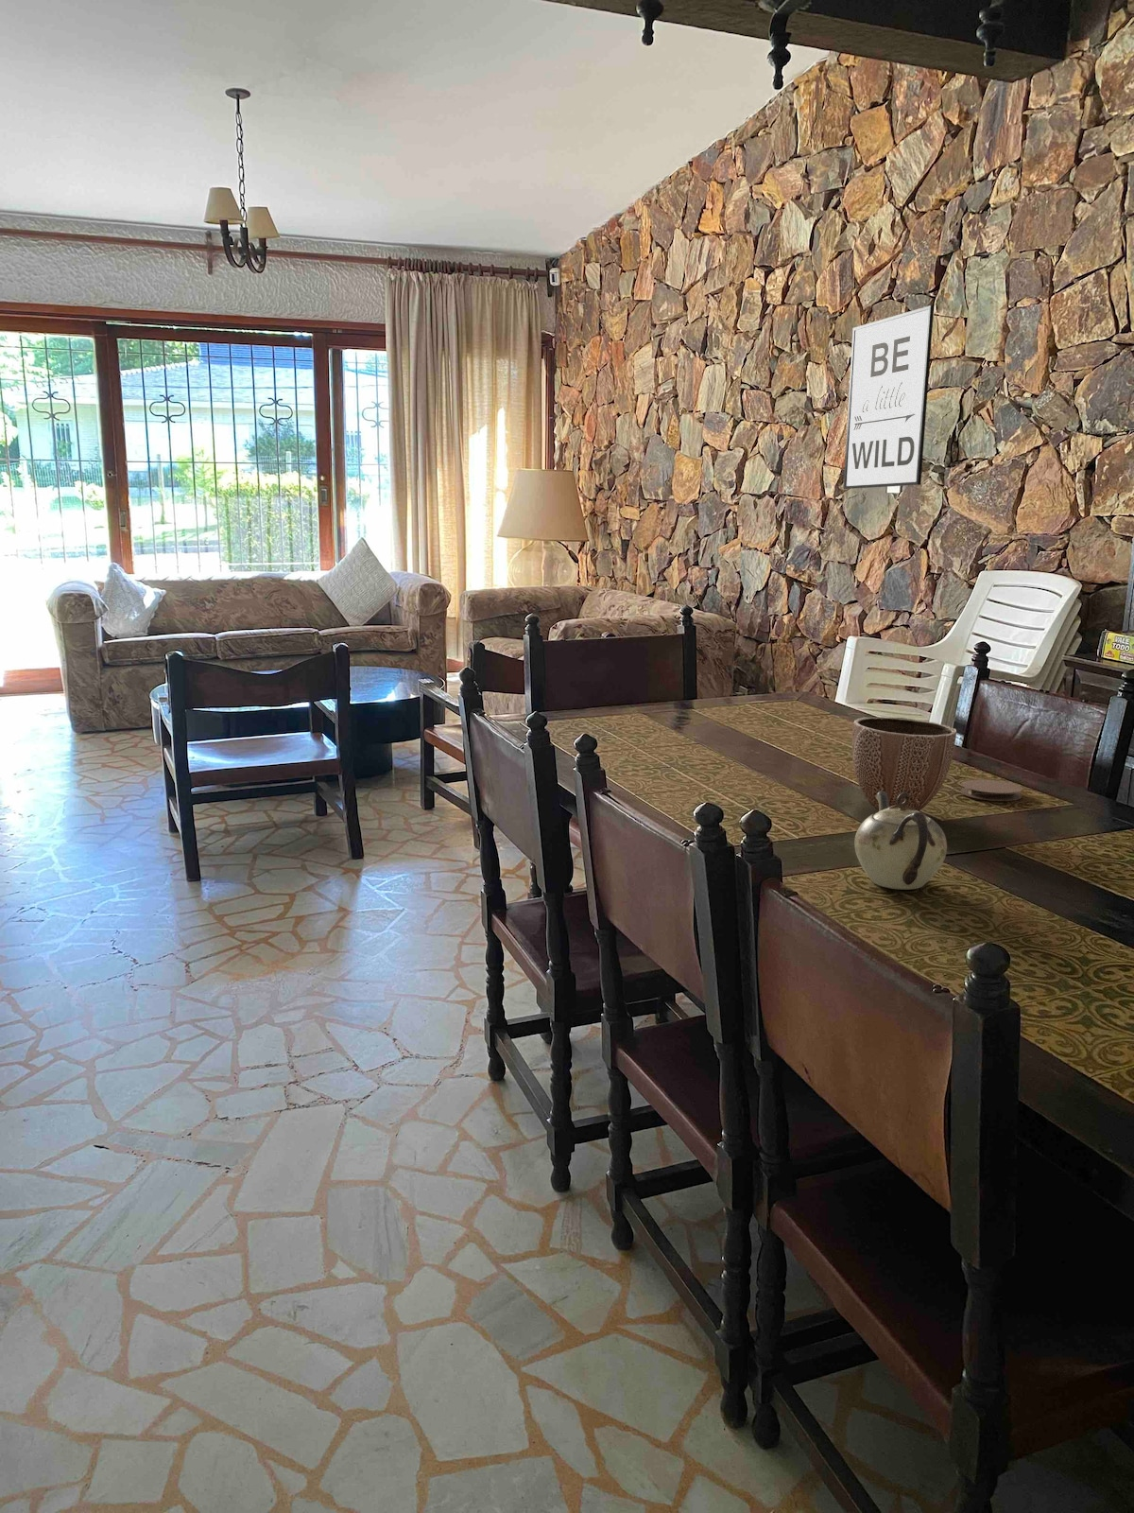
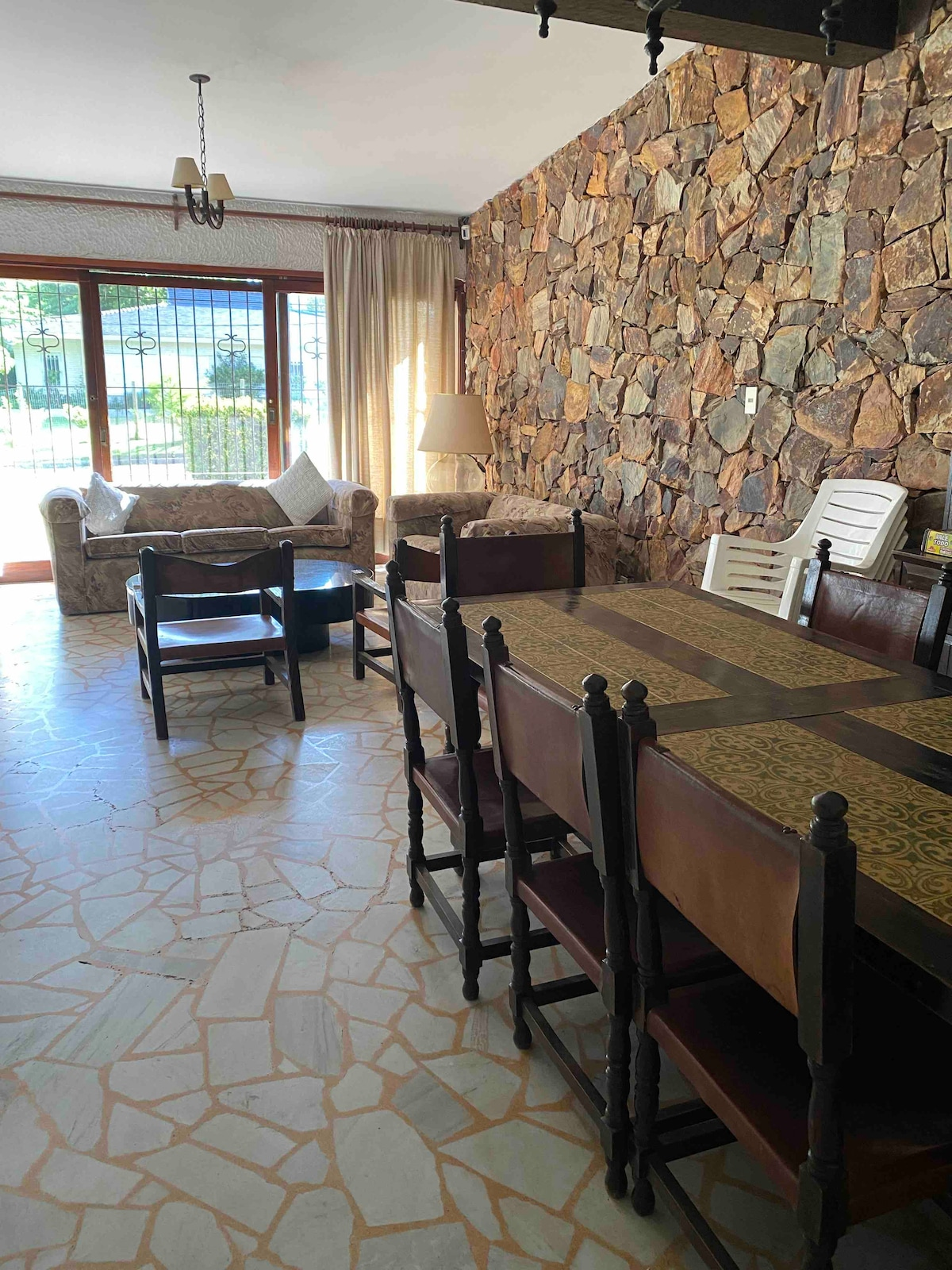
- teapot (898, 835)
- decorative bowl (901, 768)
- wall art (885, 403)
- coaster (990, 790)
